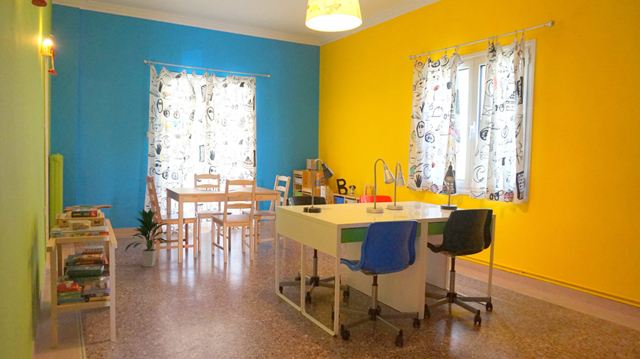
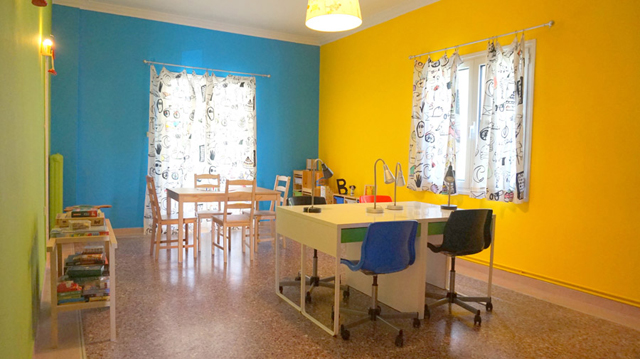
- indoor plant (147, 236)
